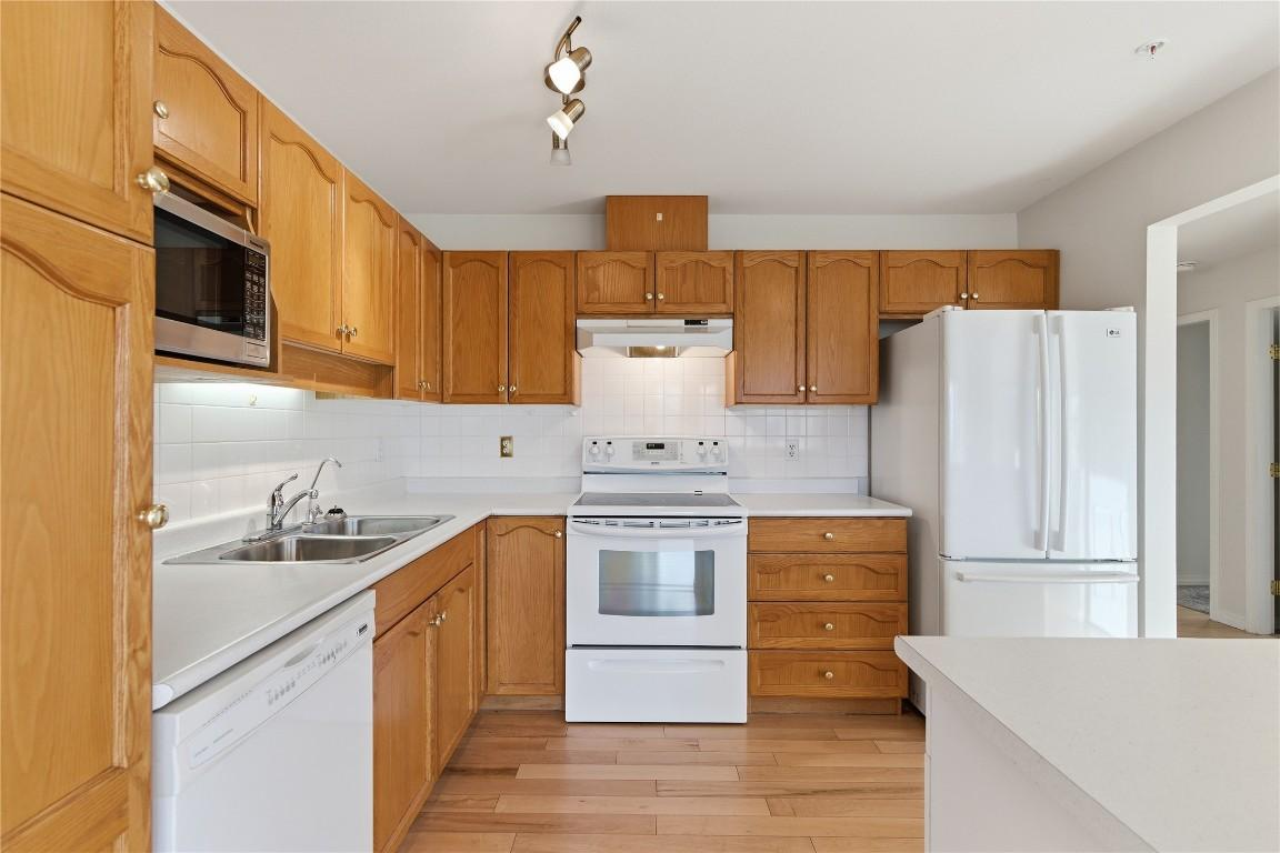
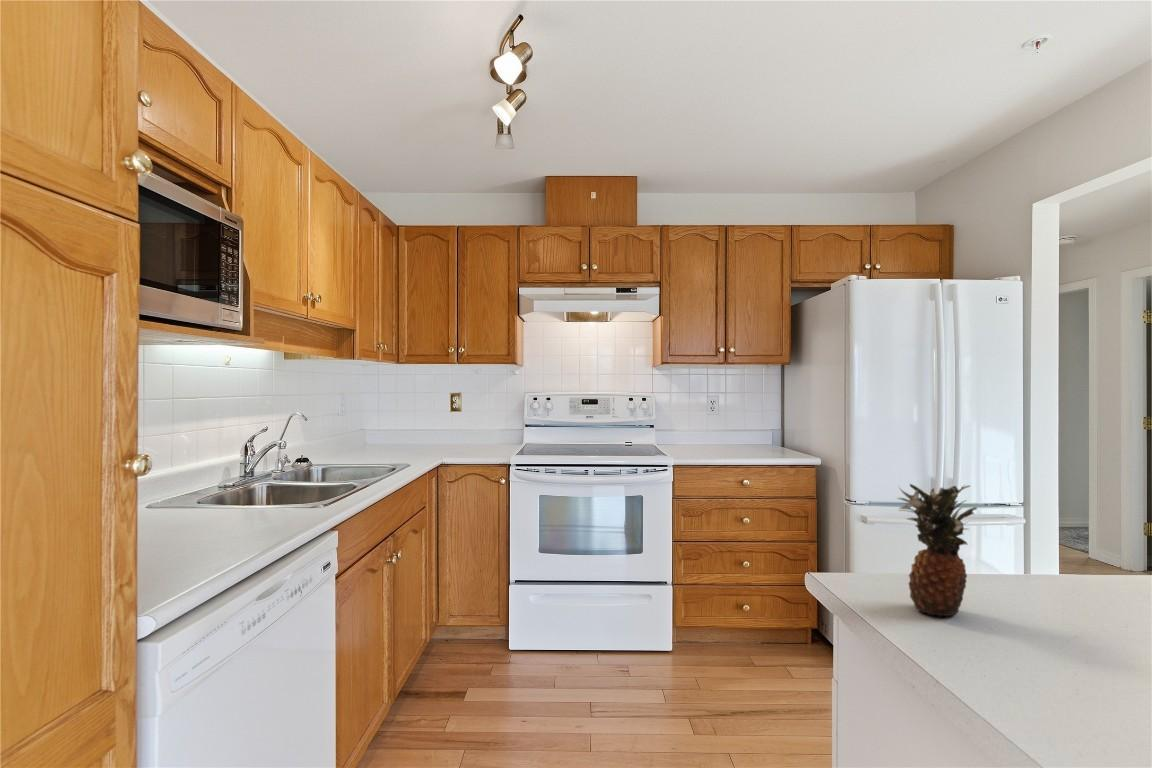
+ fruit (930, 544)
